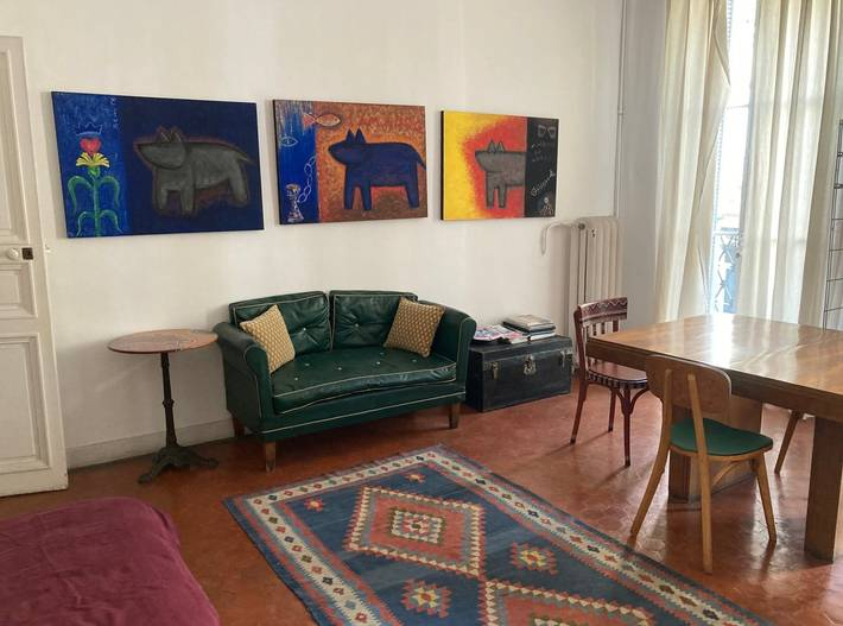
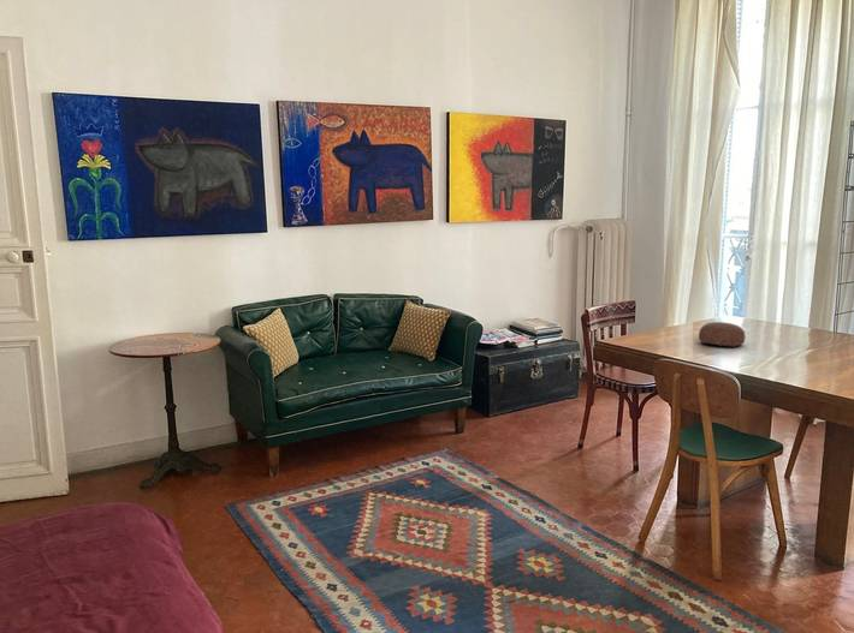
+ decorative bowl (722, 333)
